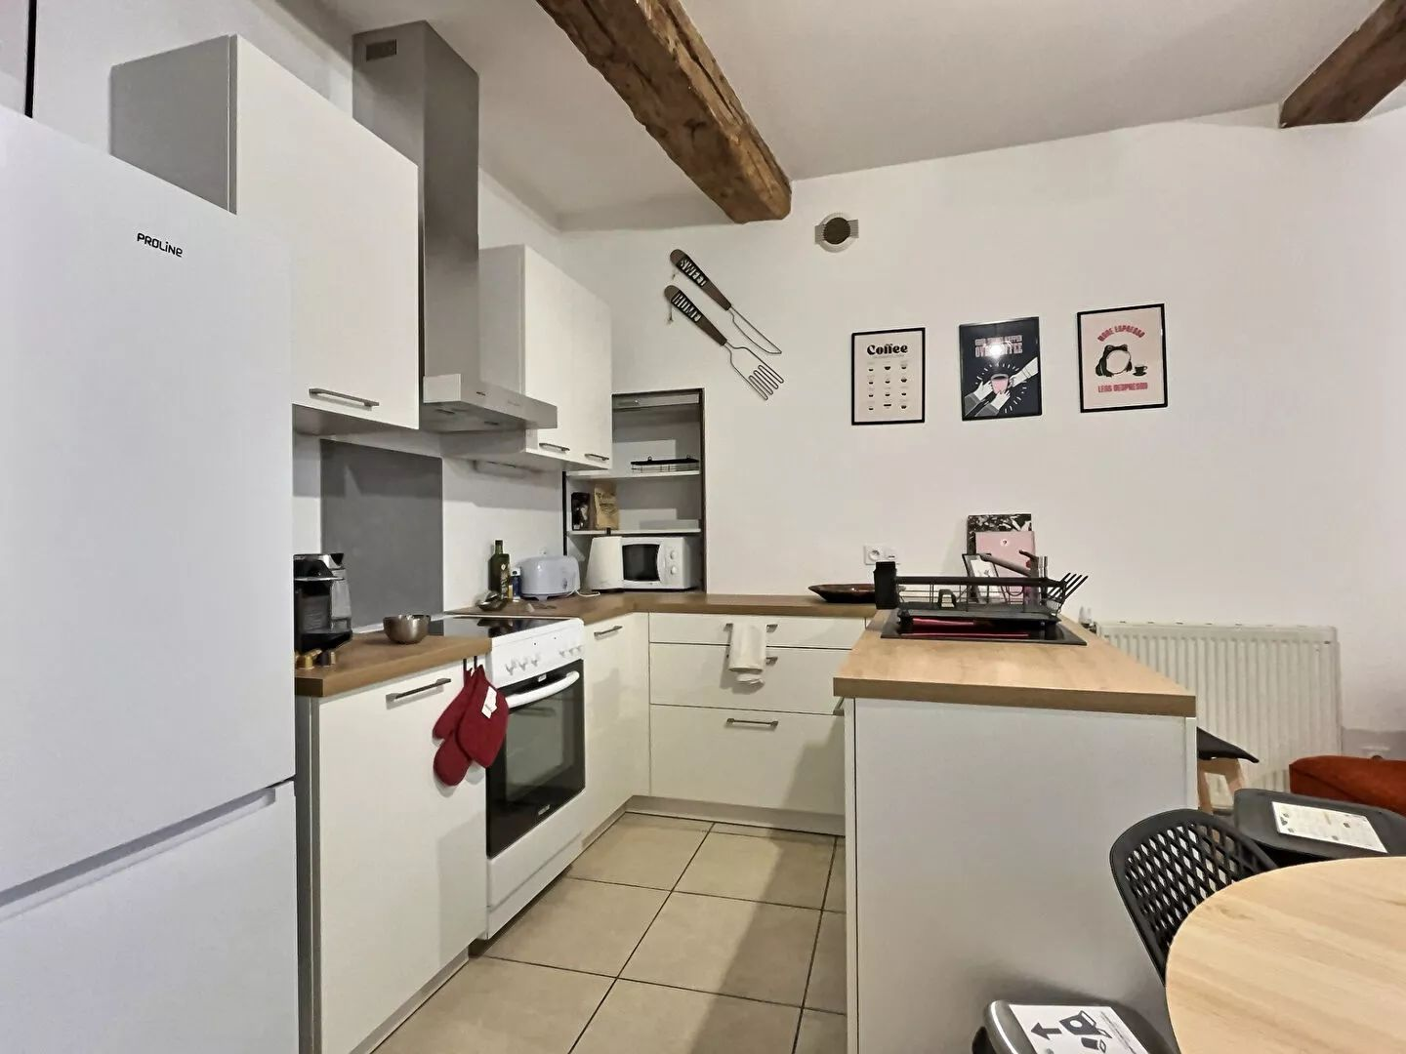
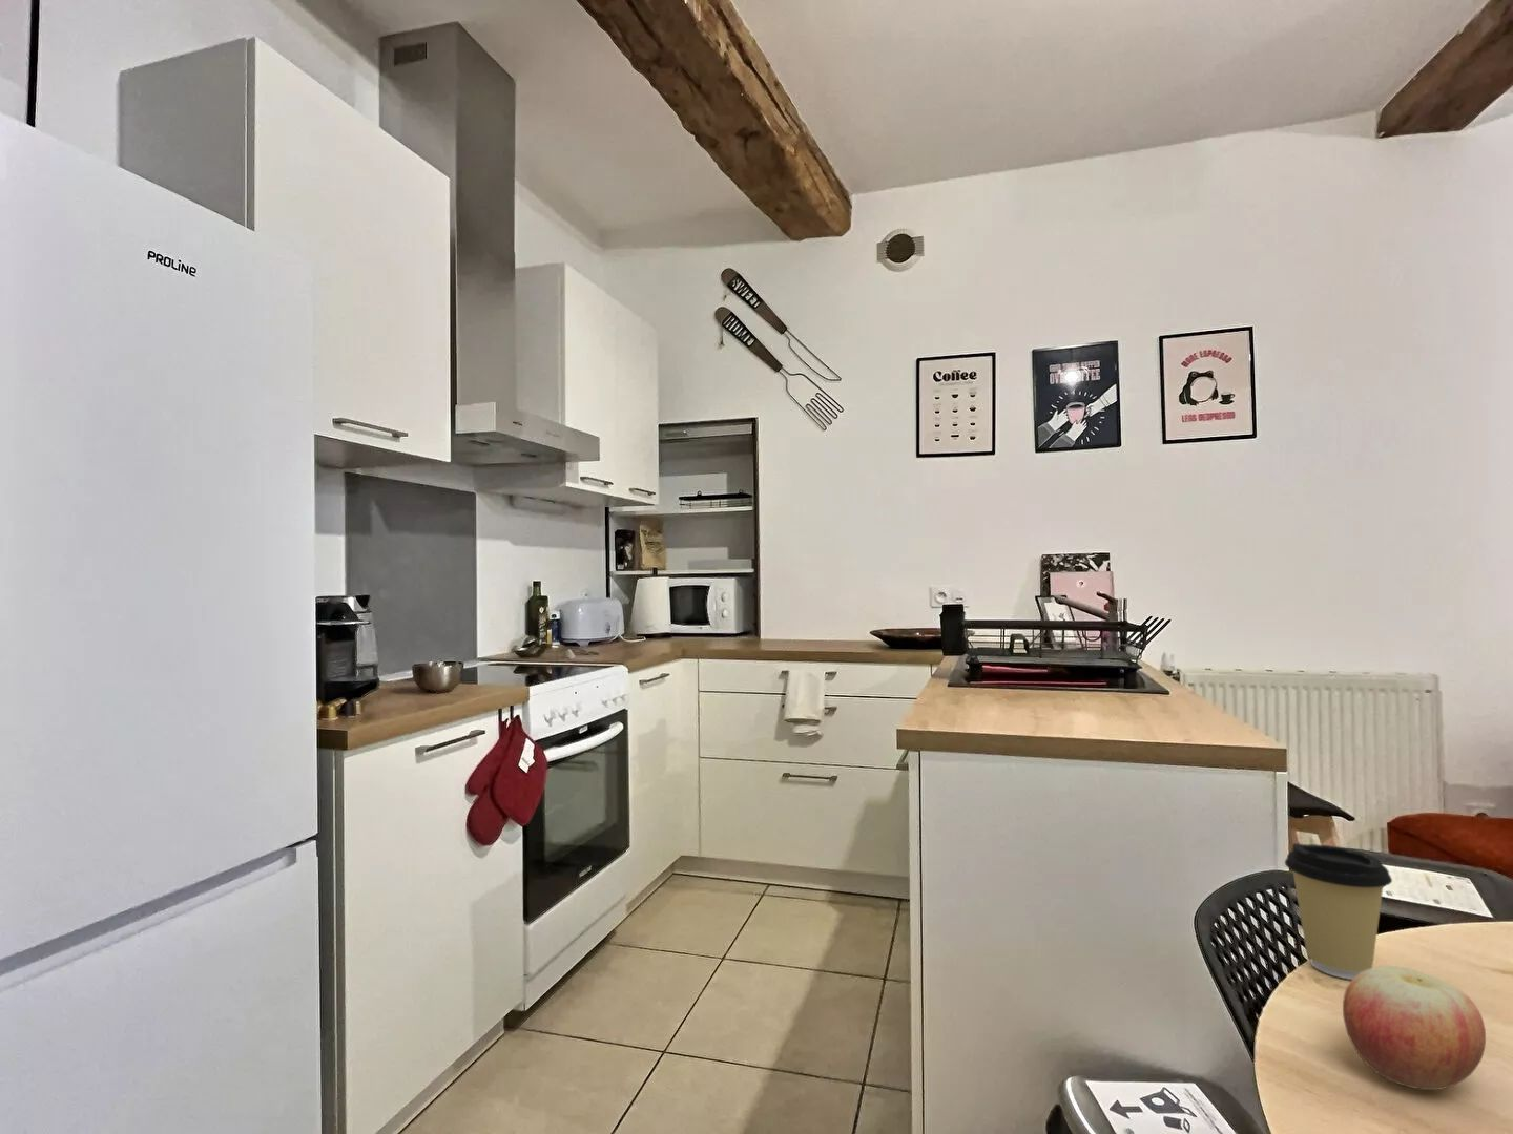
+ apple (1411, 1023)
+ coffee cup (1338, 909)
